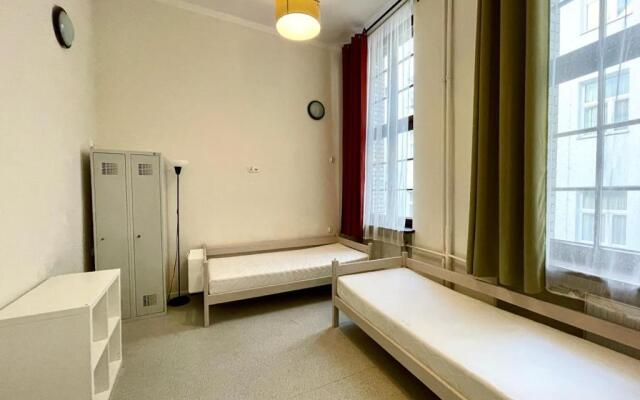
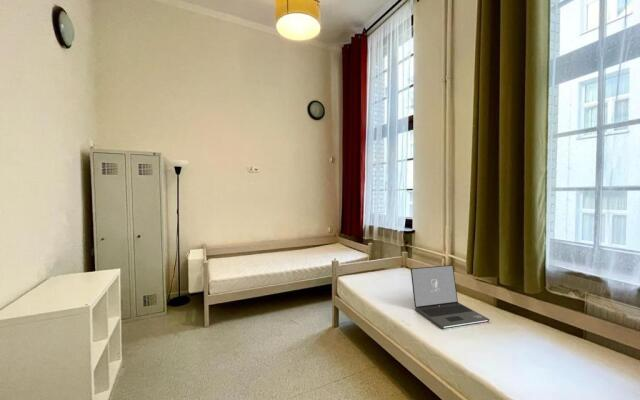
+ laptop (447, 293)
